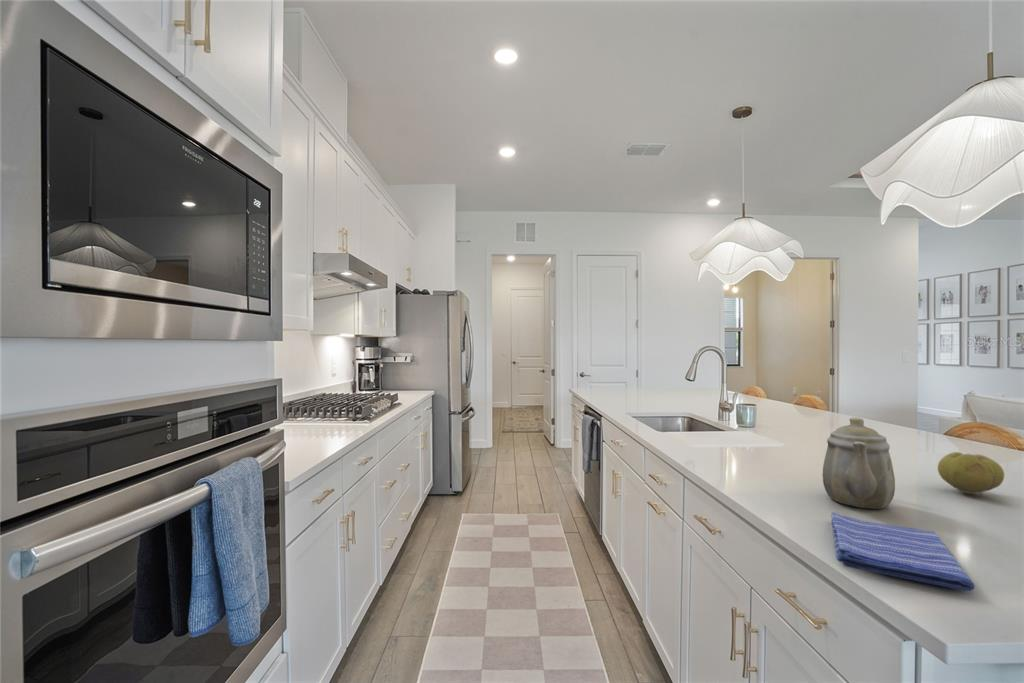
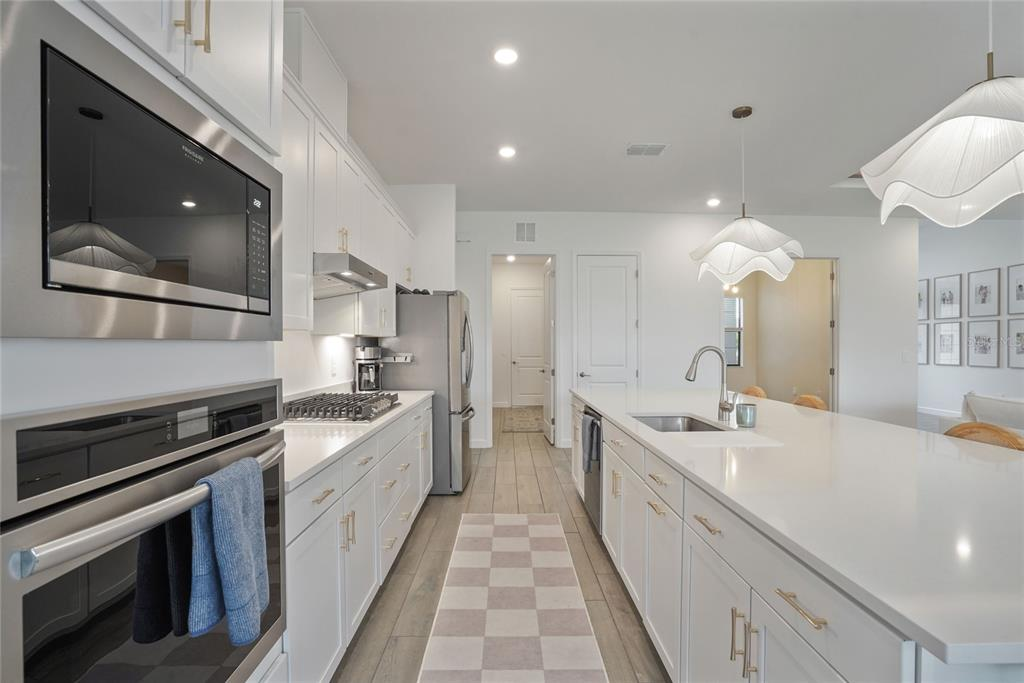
- fruit (969, 473)
- teapot (857, 459)
- dish towel (890, 544)
